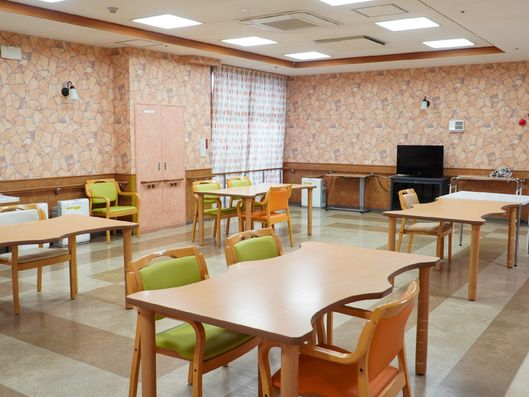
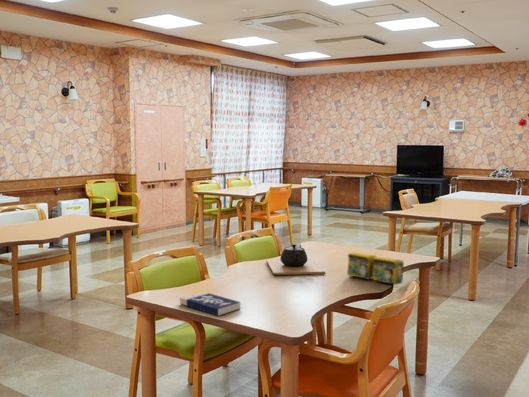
+ teapot (294, 256)
+ book (209, 302)
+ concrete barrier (374, 267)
